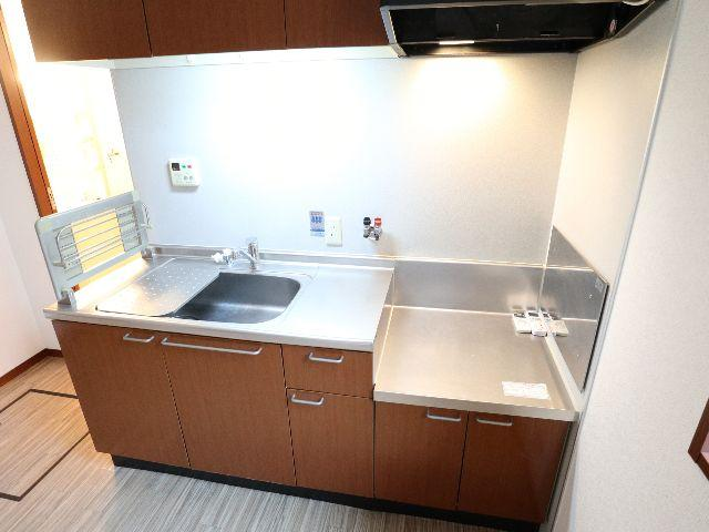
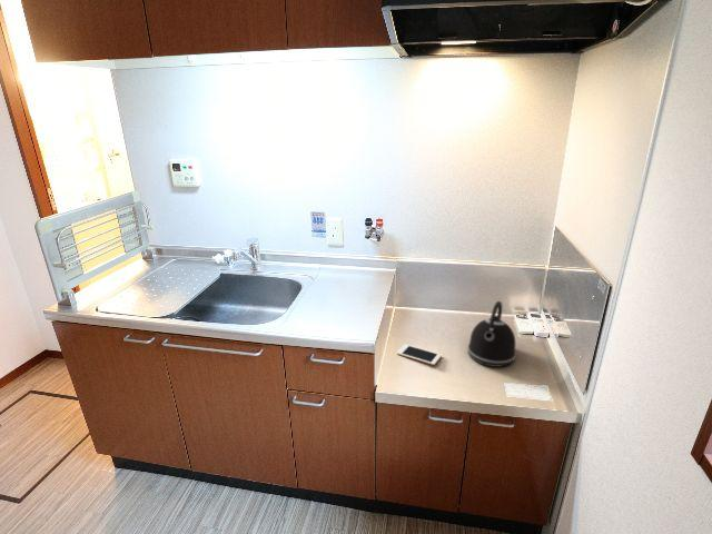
+ kettle (494, 329)
+ cell phone (418, 354)
